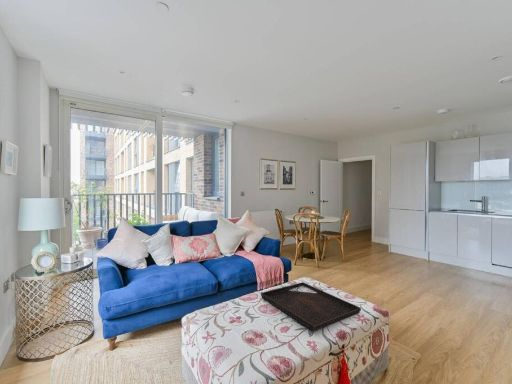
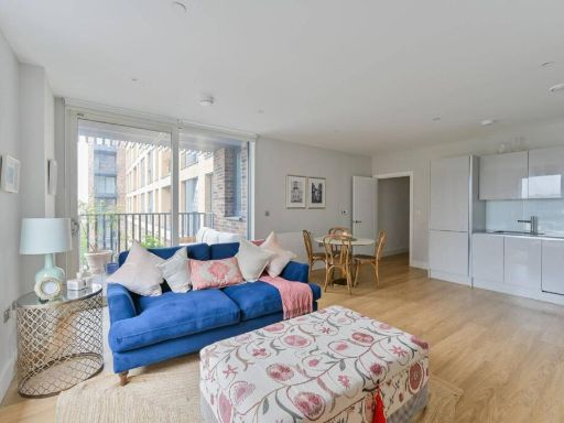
- serving tray (307, 302)
